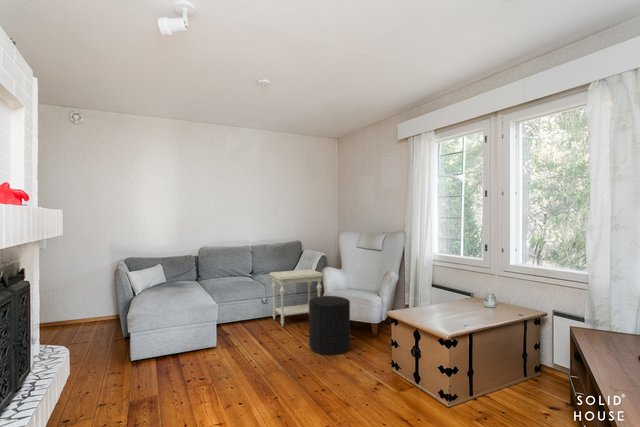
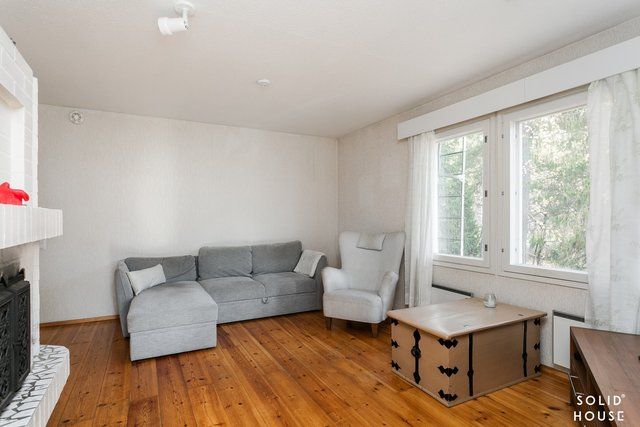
- stool (329, 322)
- side table (296, 305)
